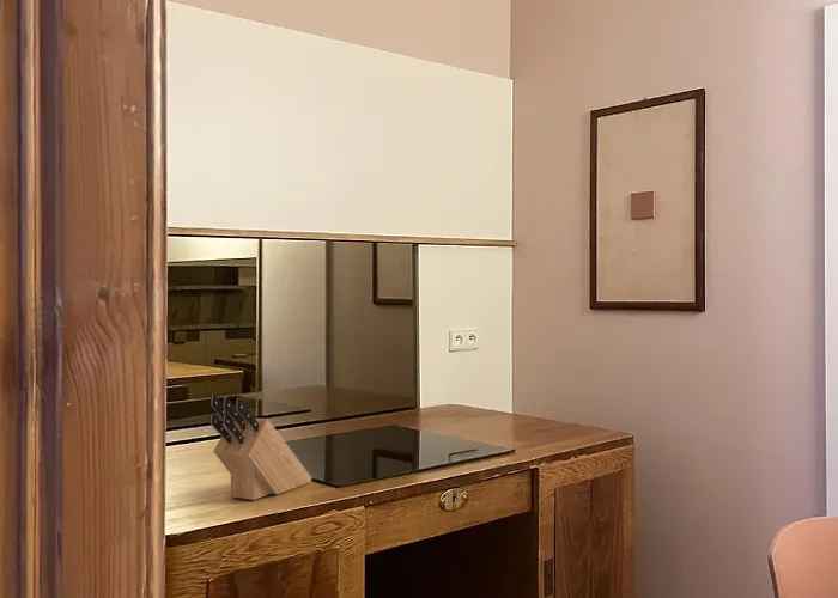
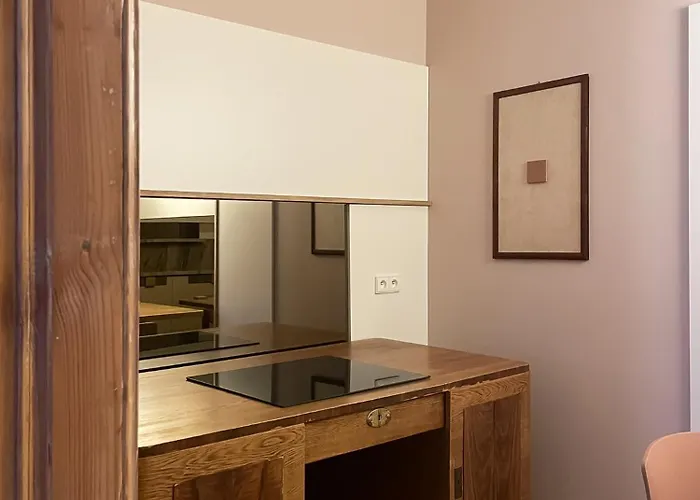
- knife block (259, 441)
